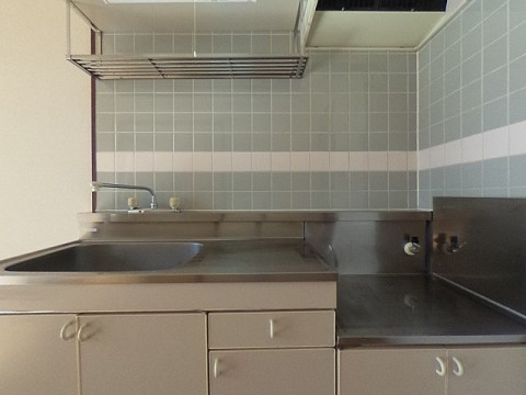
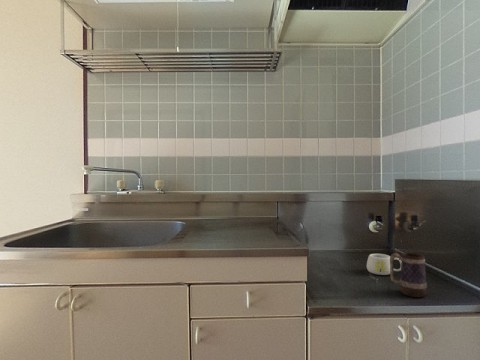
+ mug (407, 273)
+ mug (384, 264)
